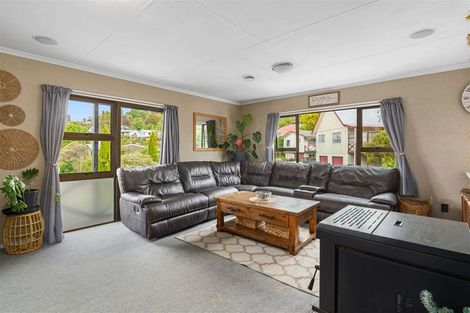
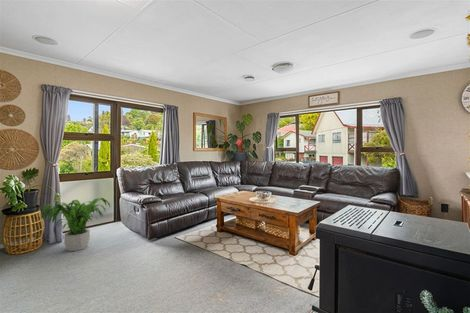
+ potted plant (79, 223)
